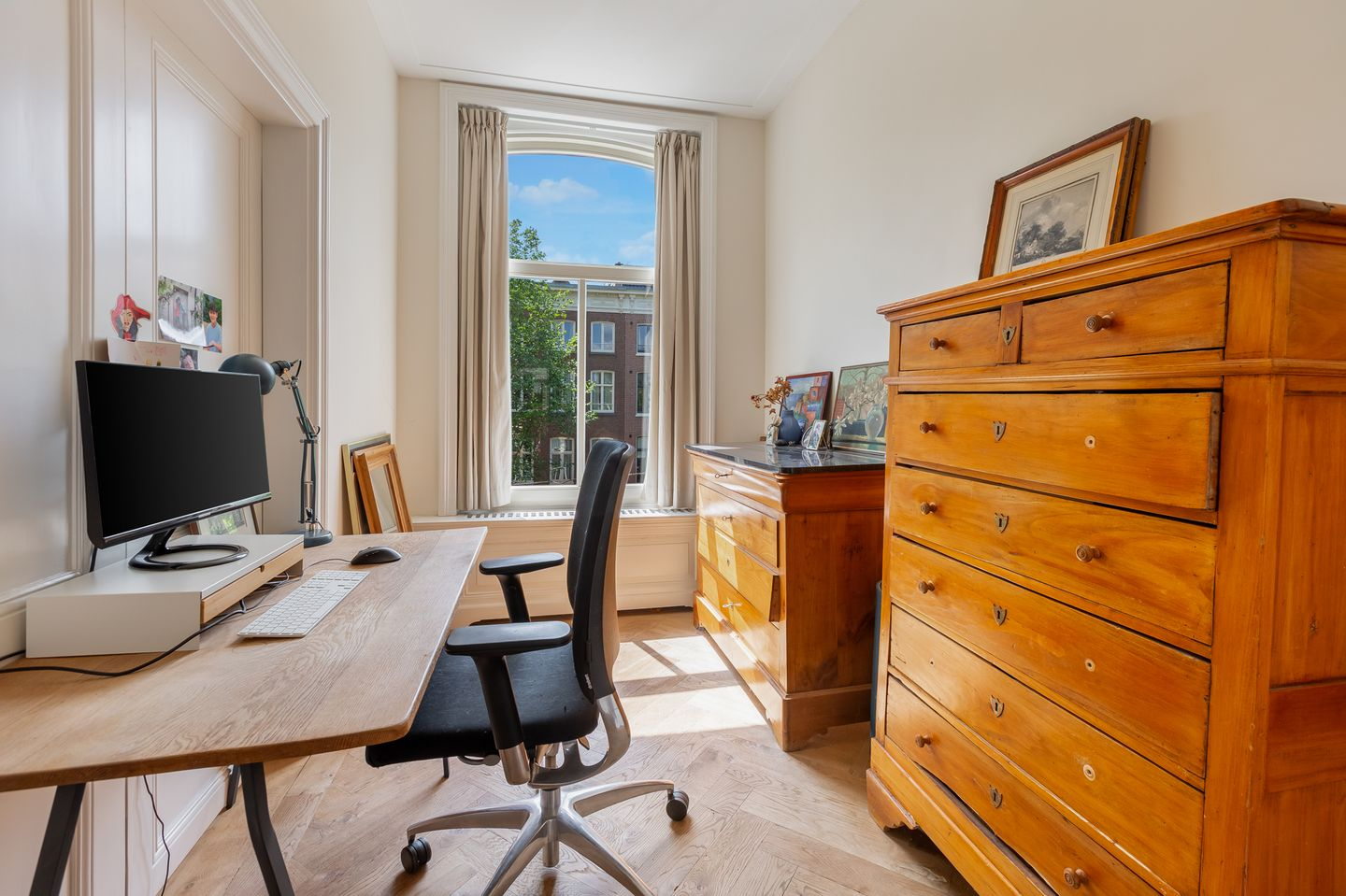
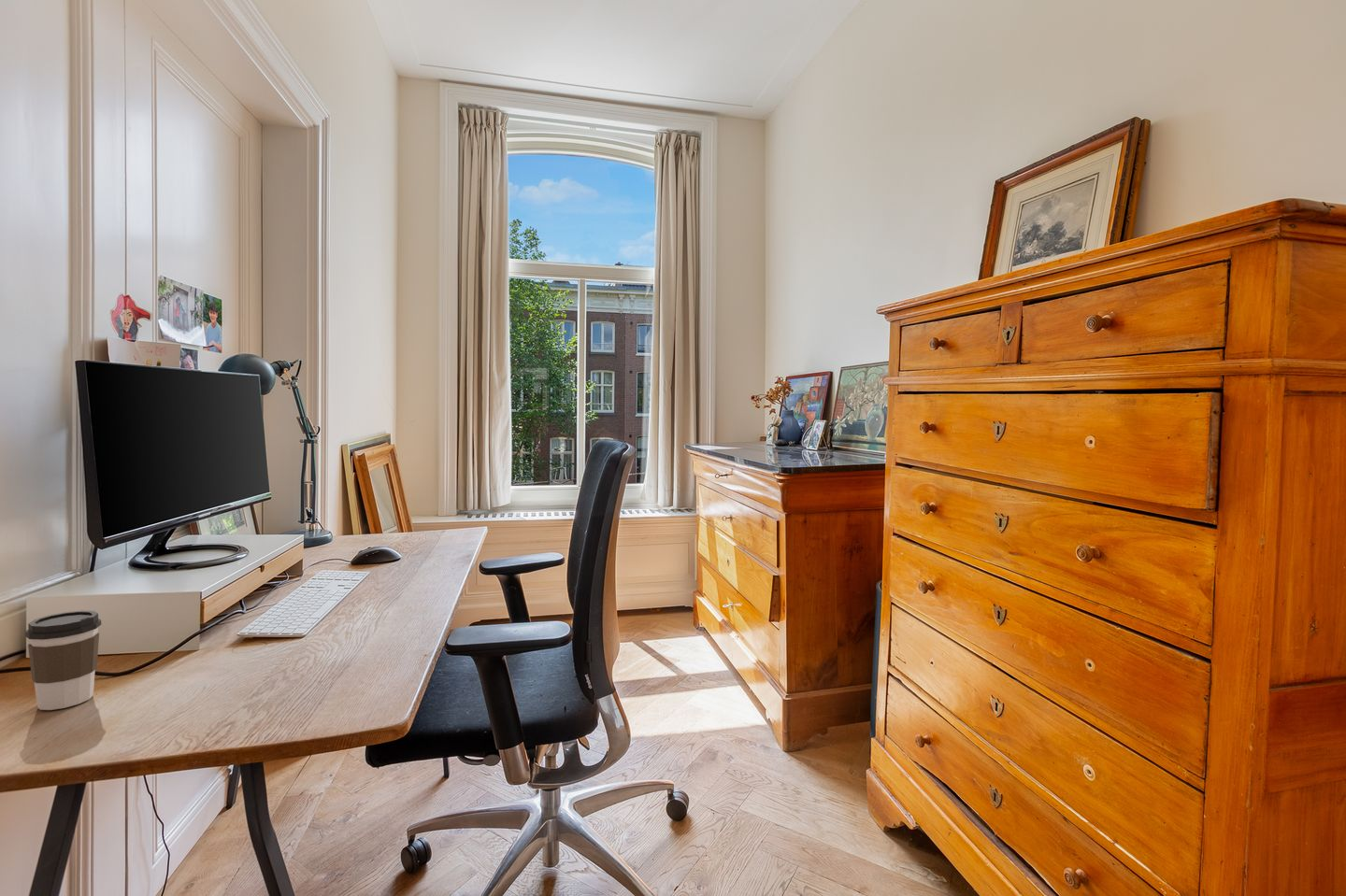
+ coffee cup (64, 660)
